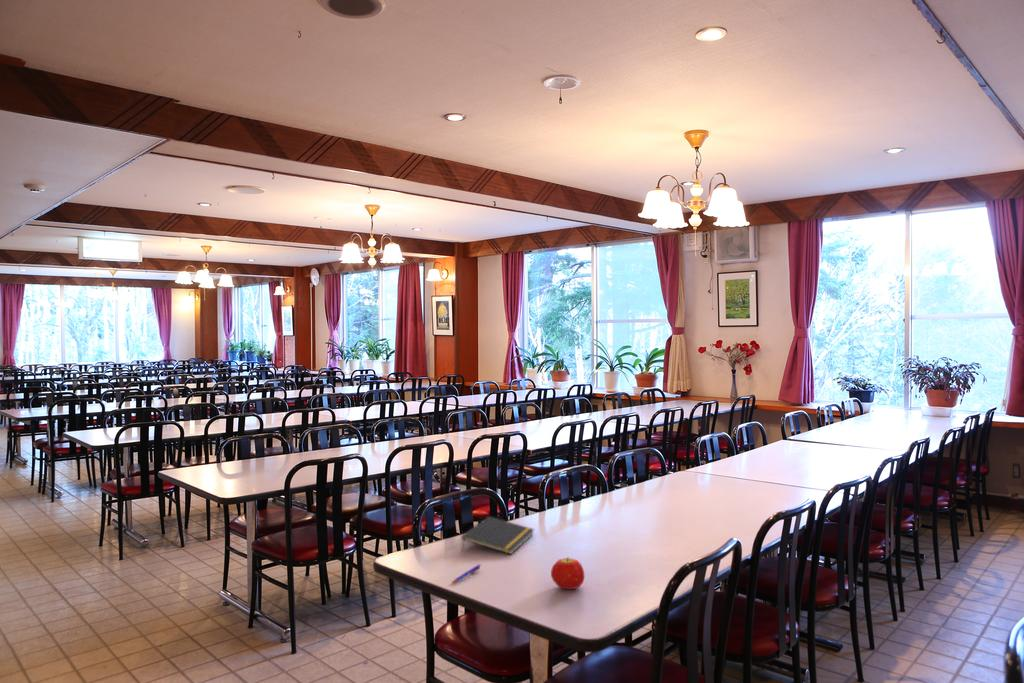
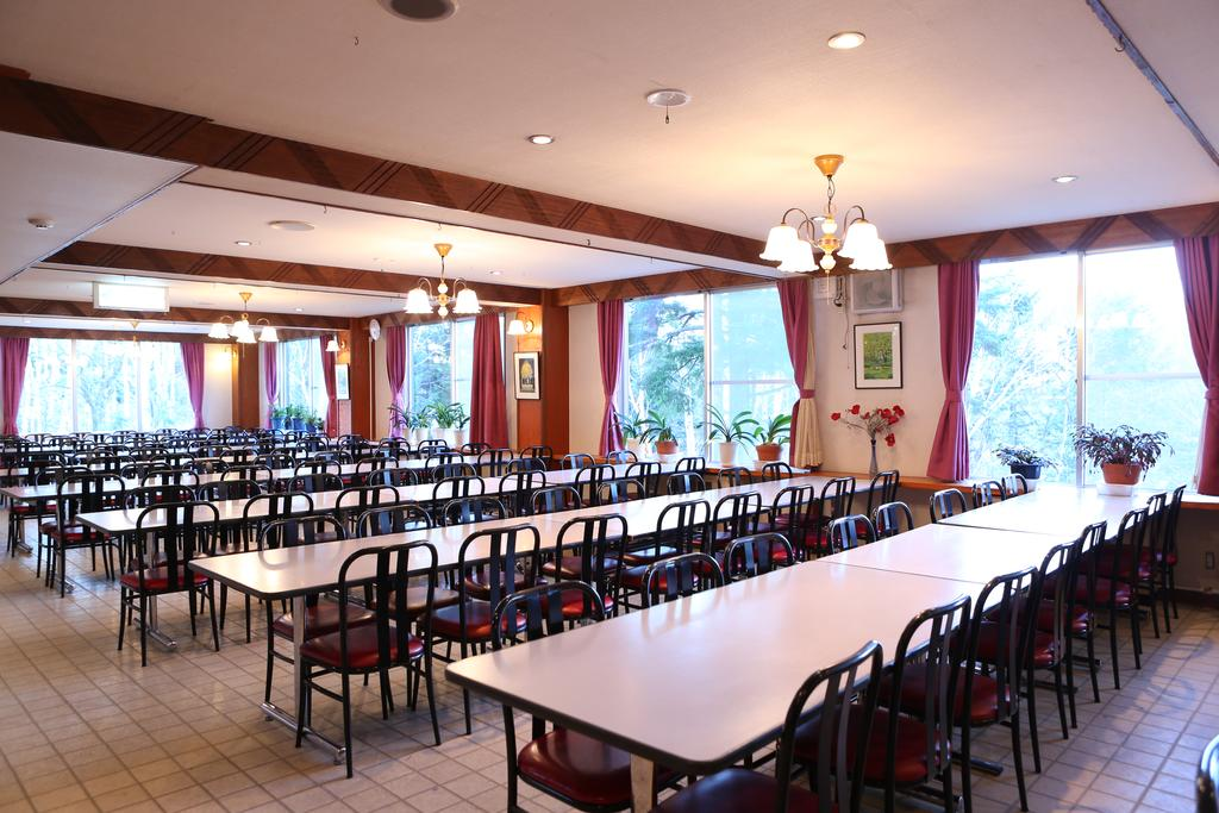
- pen (466, 573)
- fruit (568, 571)
- notepad (499, 534)
